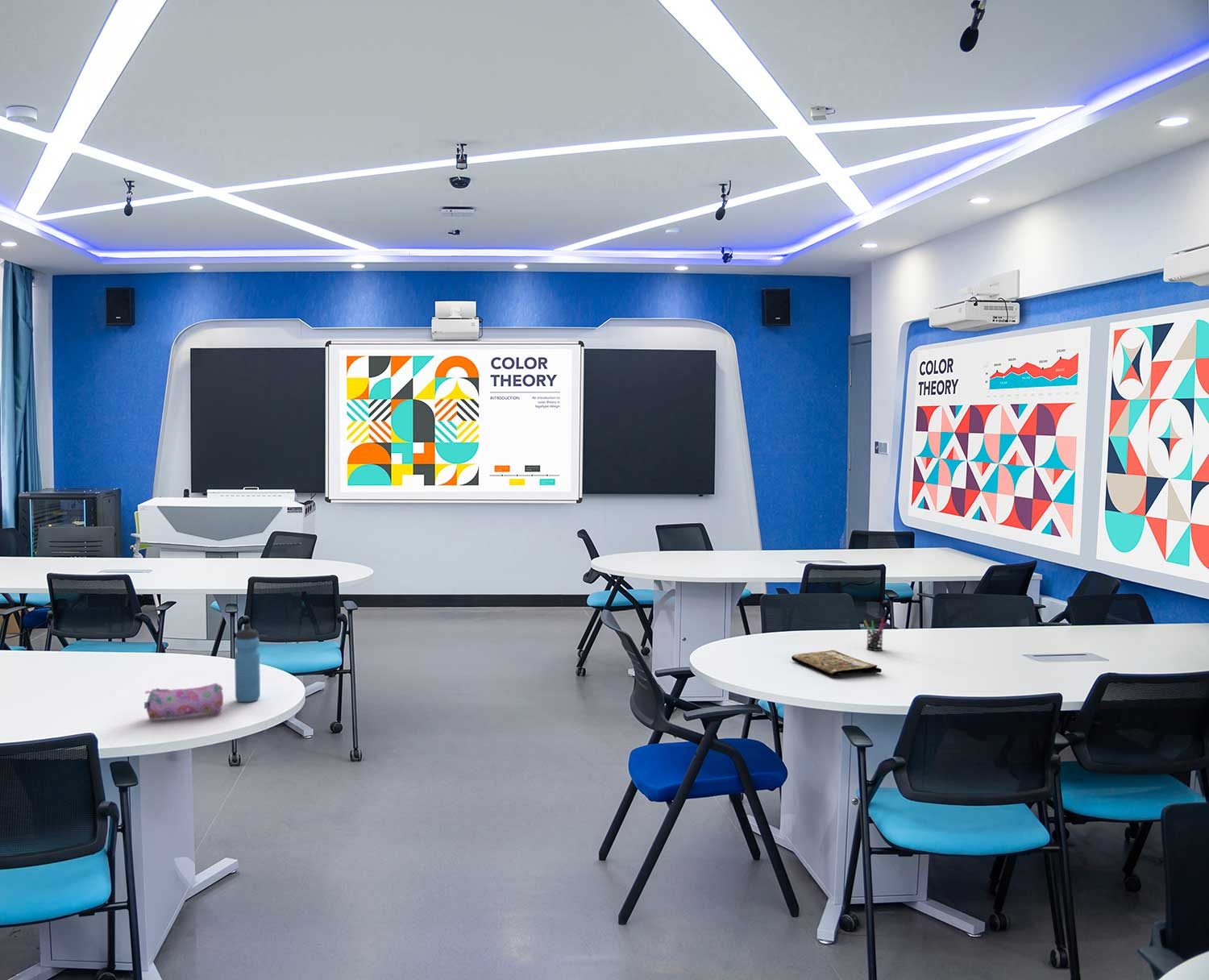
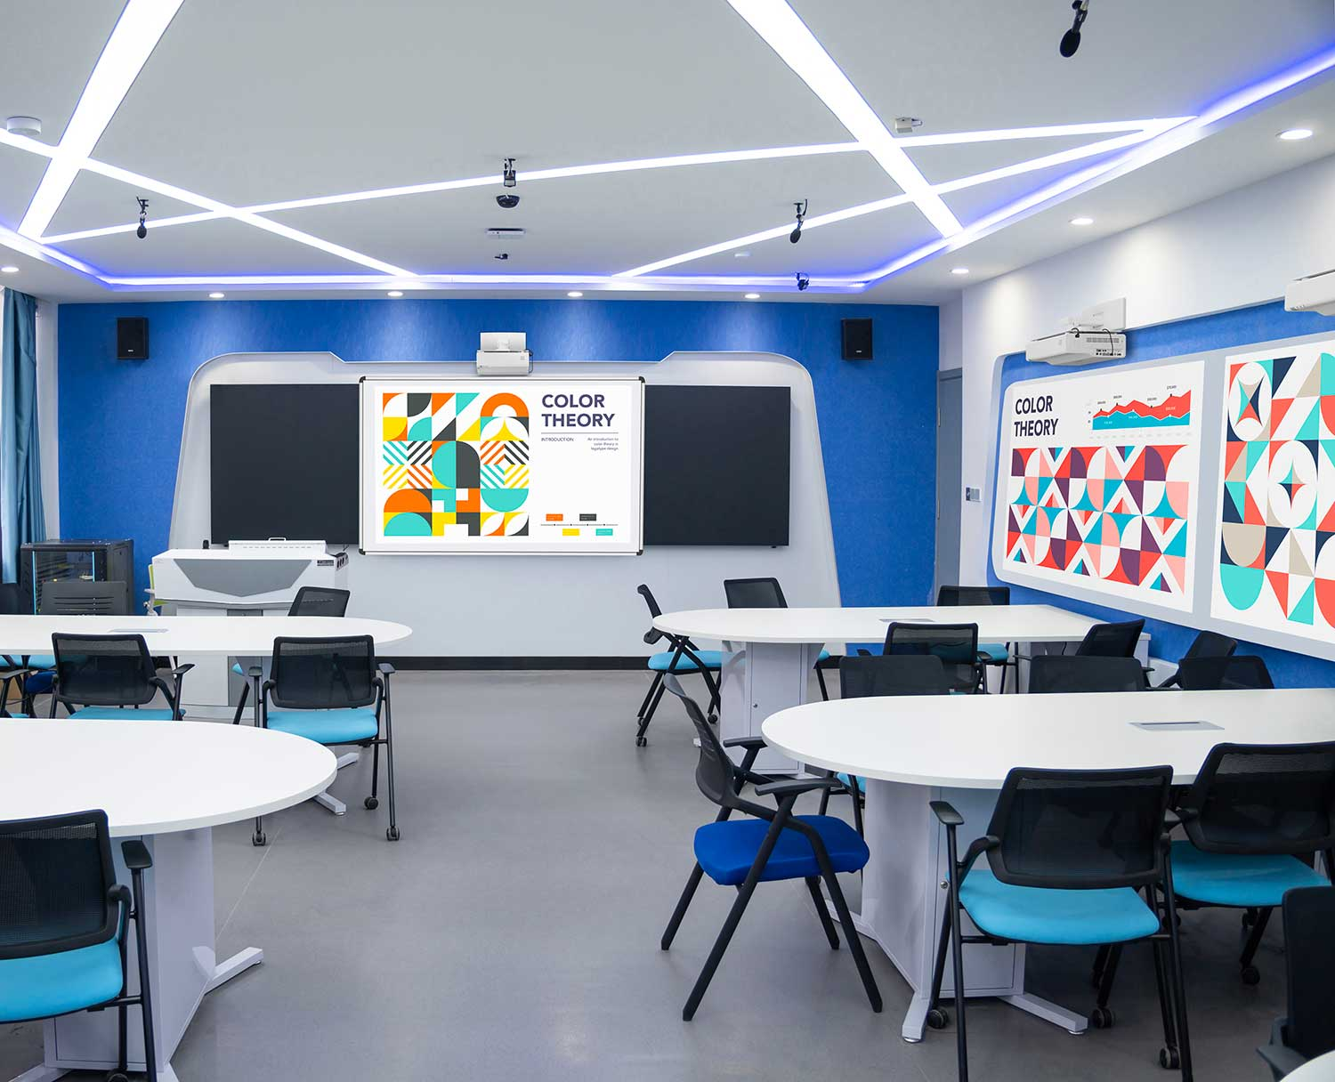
- pencil case (185, 701)
- pen holder (875, 633)
- water bottle (247, 662)
- book (835, 662)
